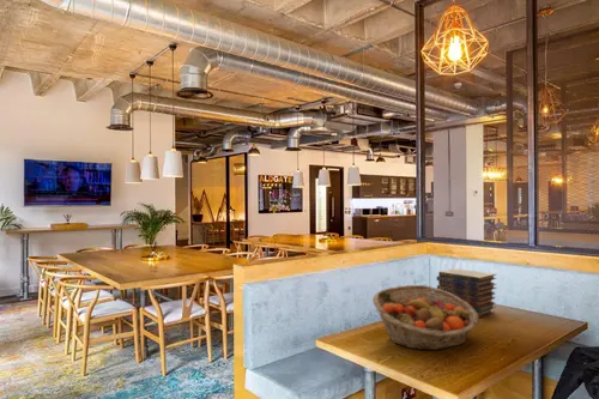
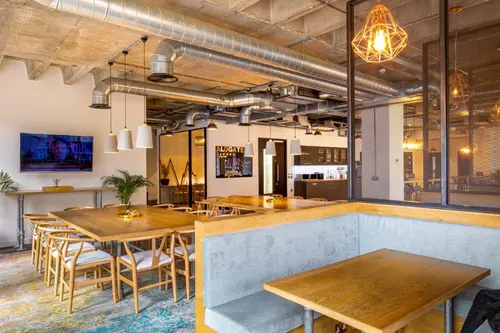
- book stack (466, 291)
- fruit basket (424, 315)
